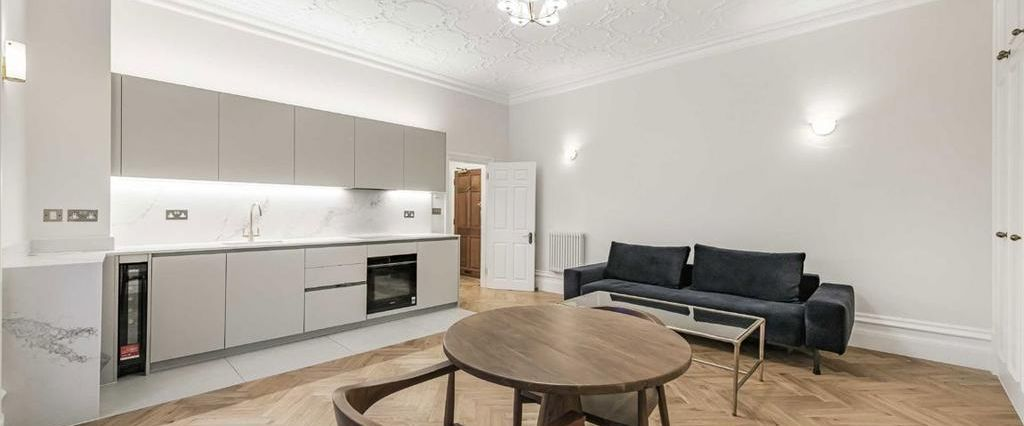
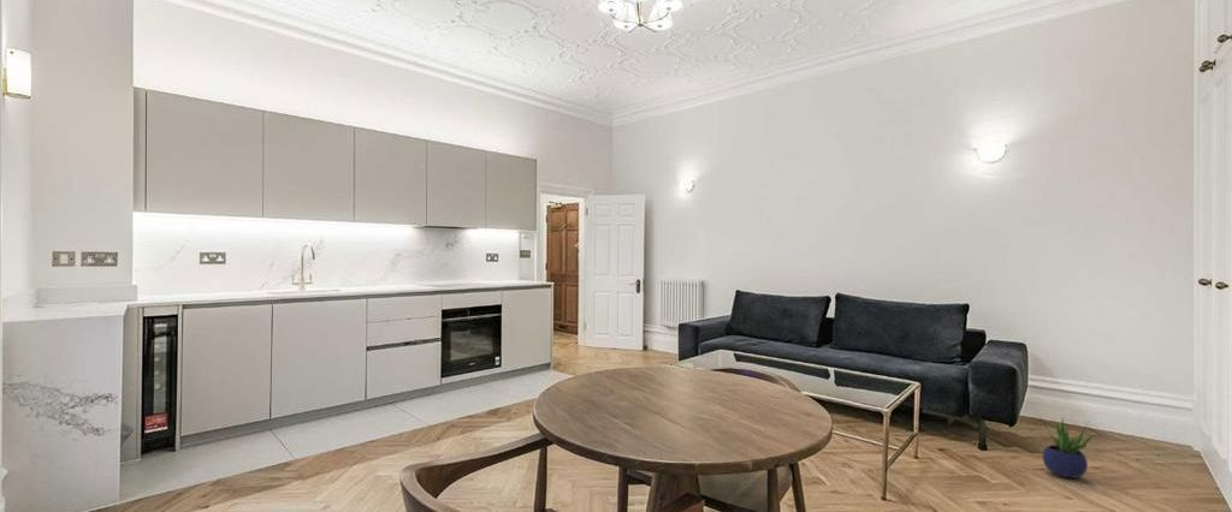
+ potted plant (1068, 447)
